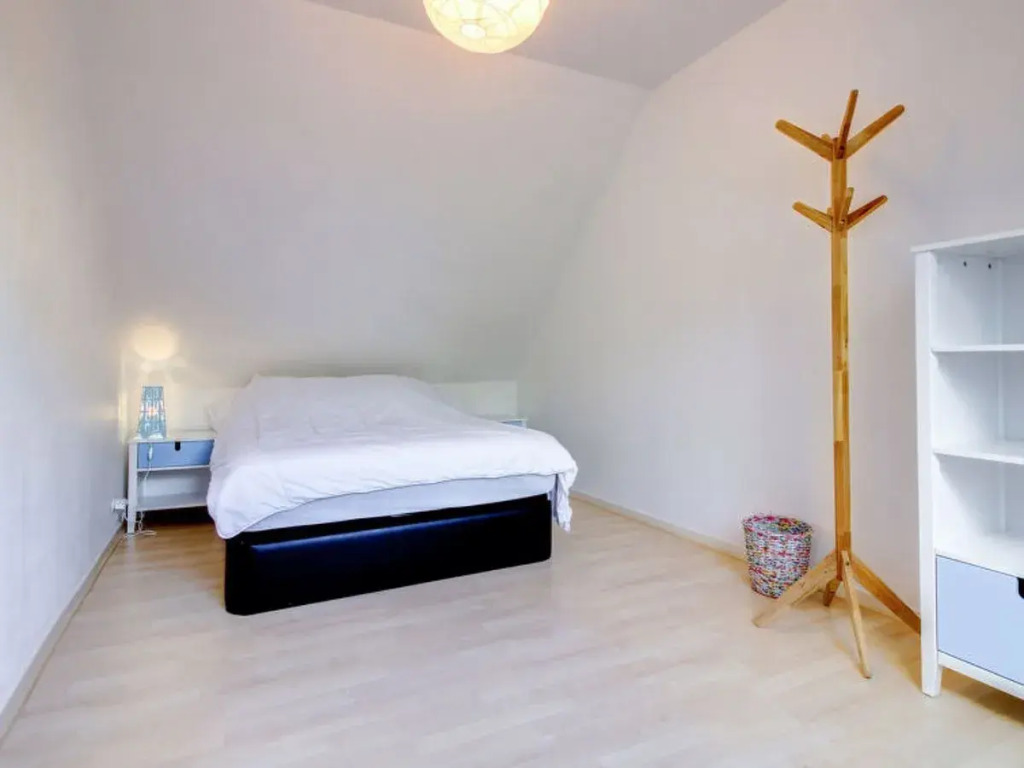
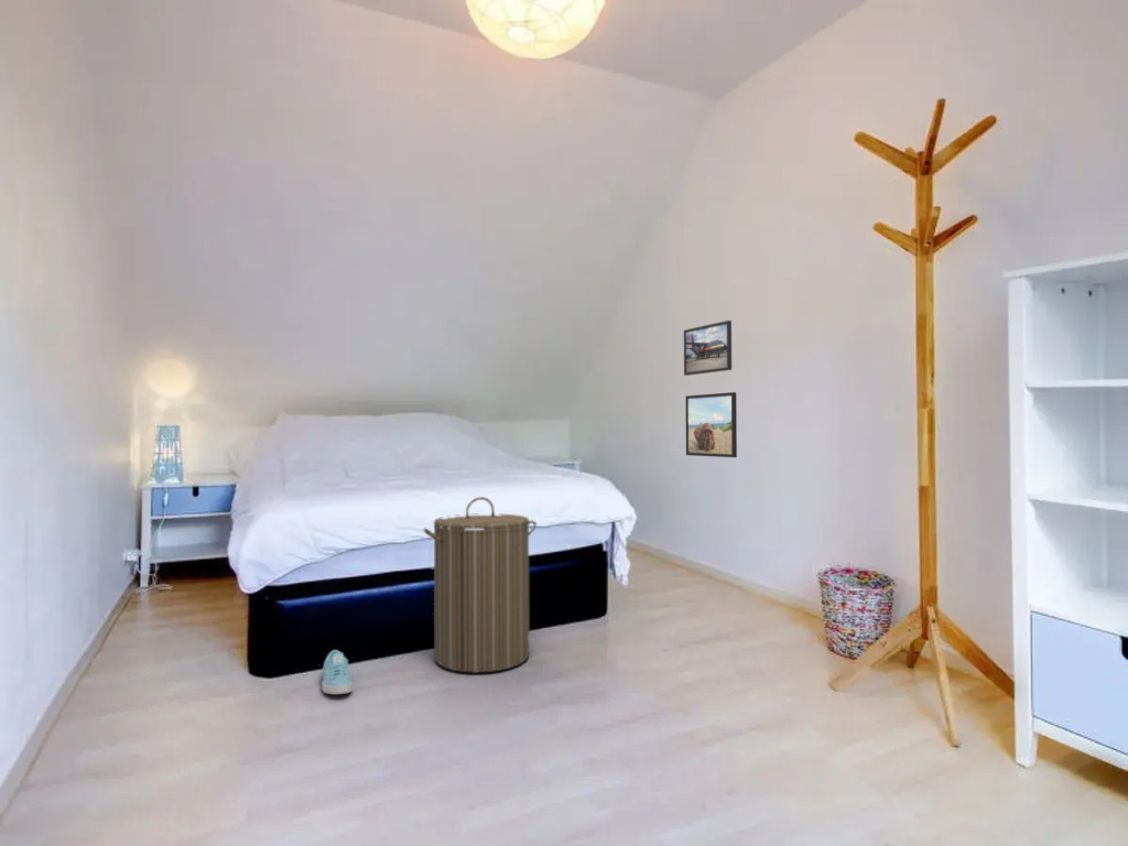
+ laundry hamper (481, 576)
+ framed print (706, 349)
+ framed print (709, 425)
+ sneaker (335, 670)
